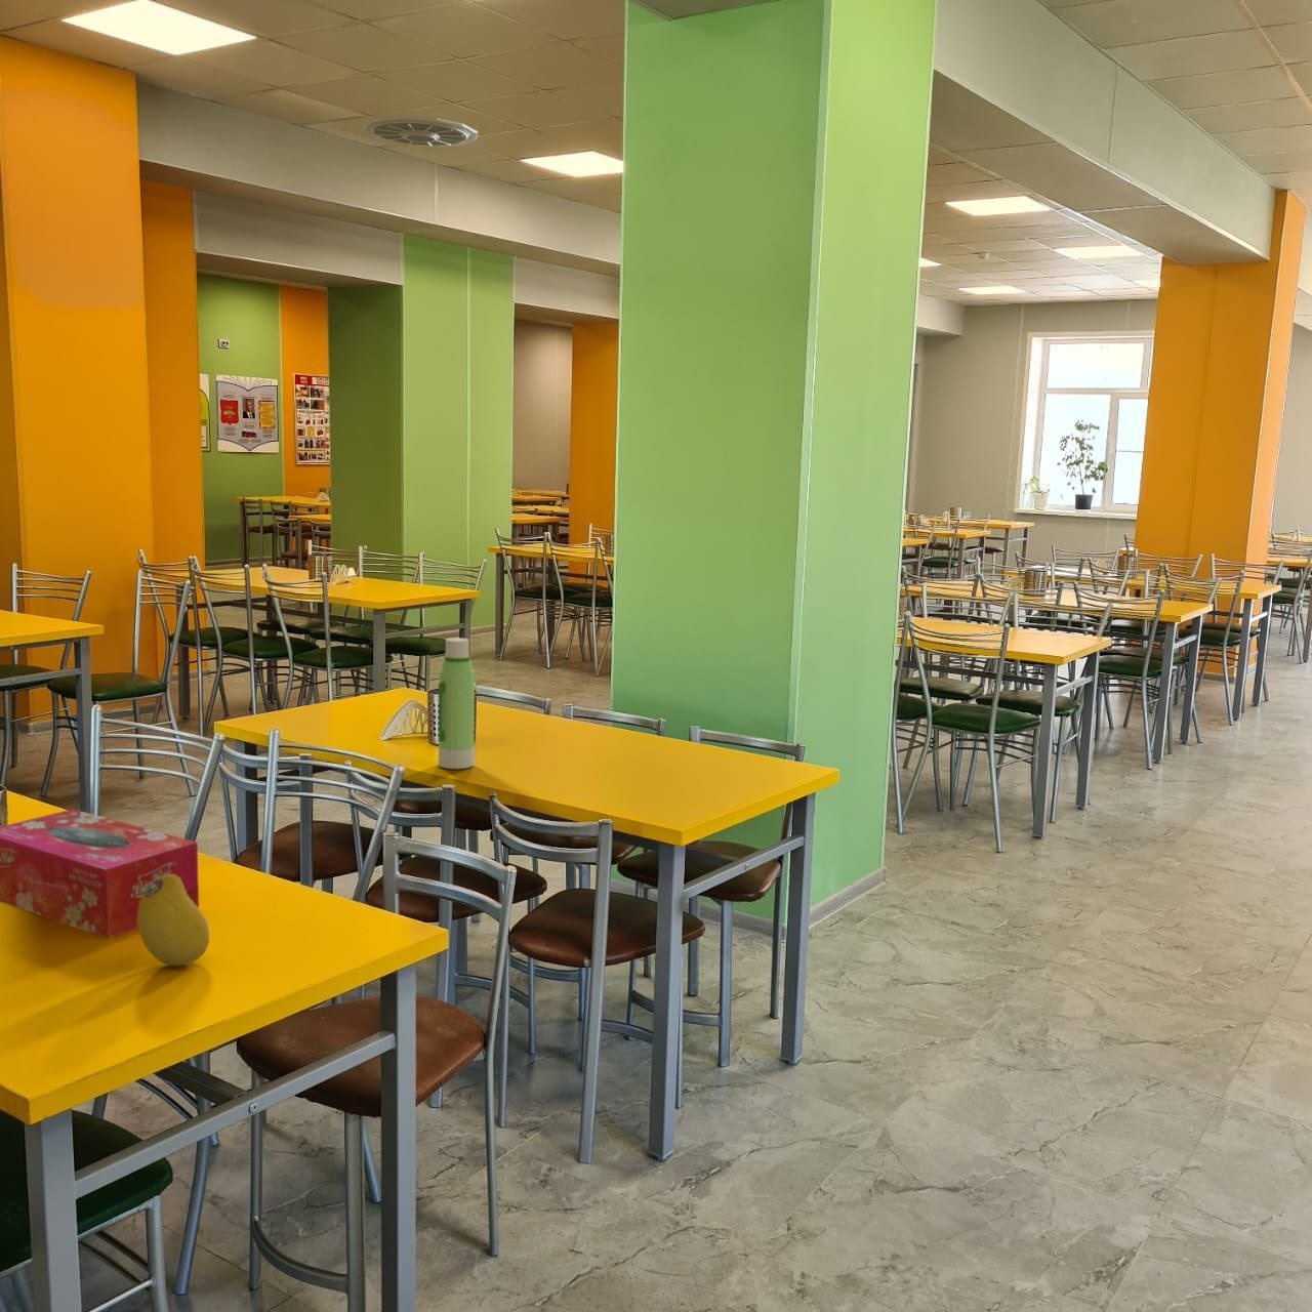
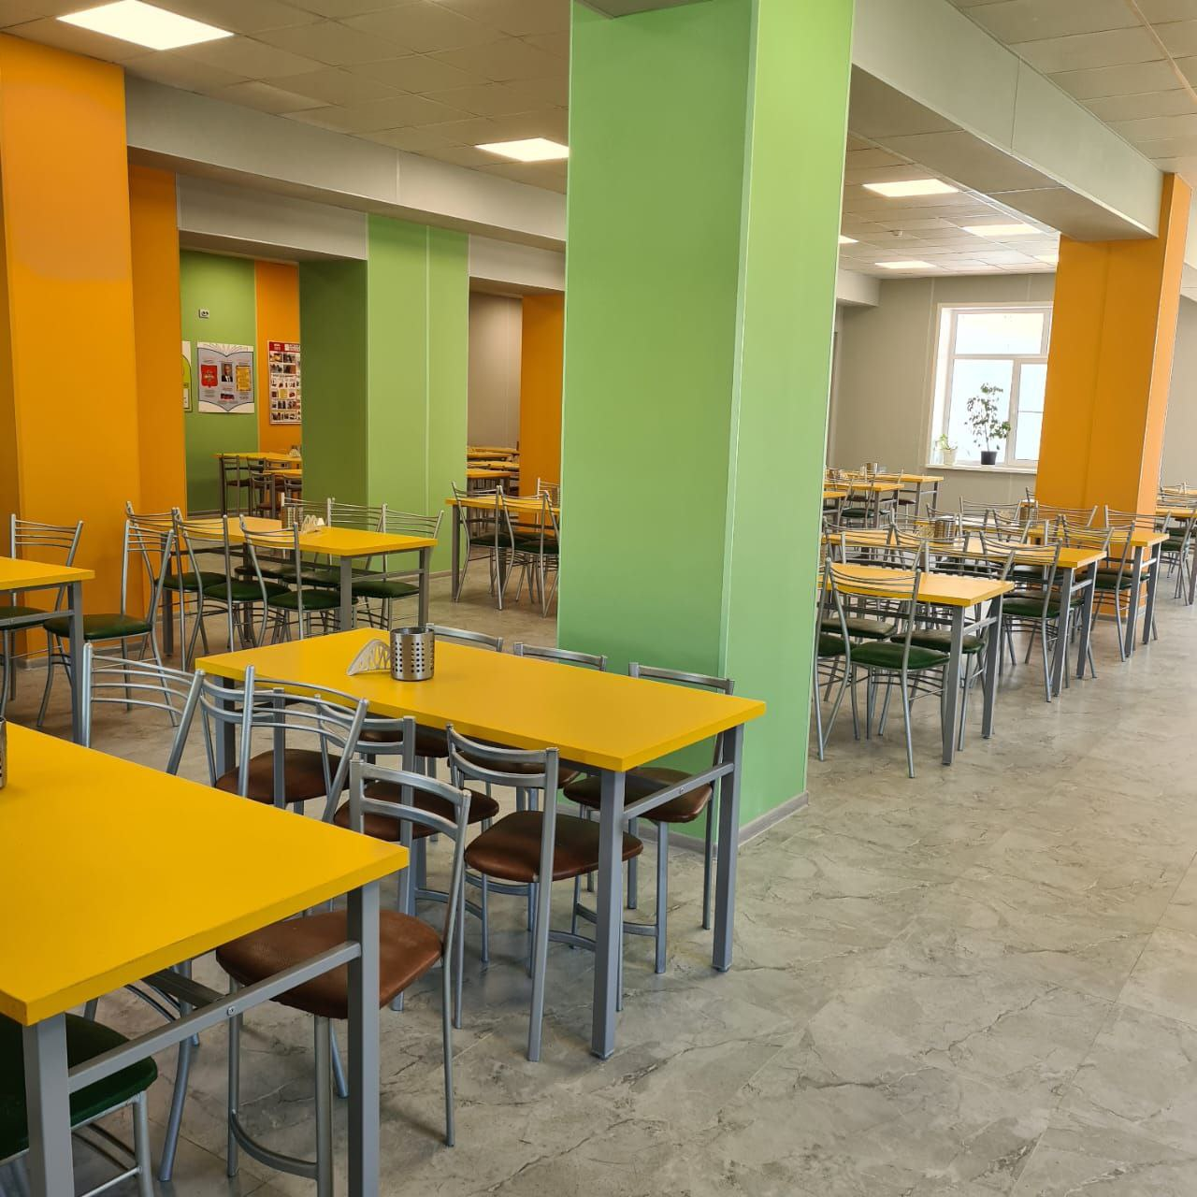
- fruit (173, 919)
- water bottle (455, 702)
- tissue box (89, 869)
- ceiling vent (419, 135)
